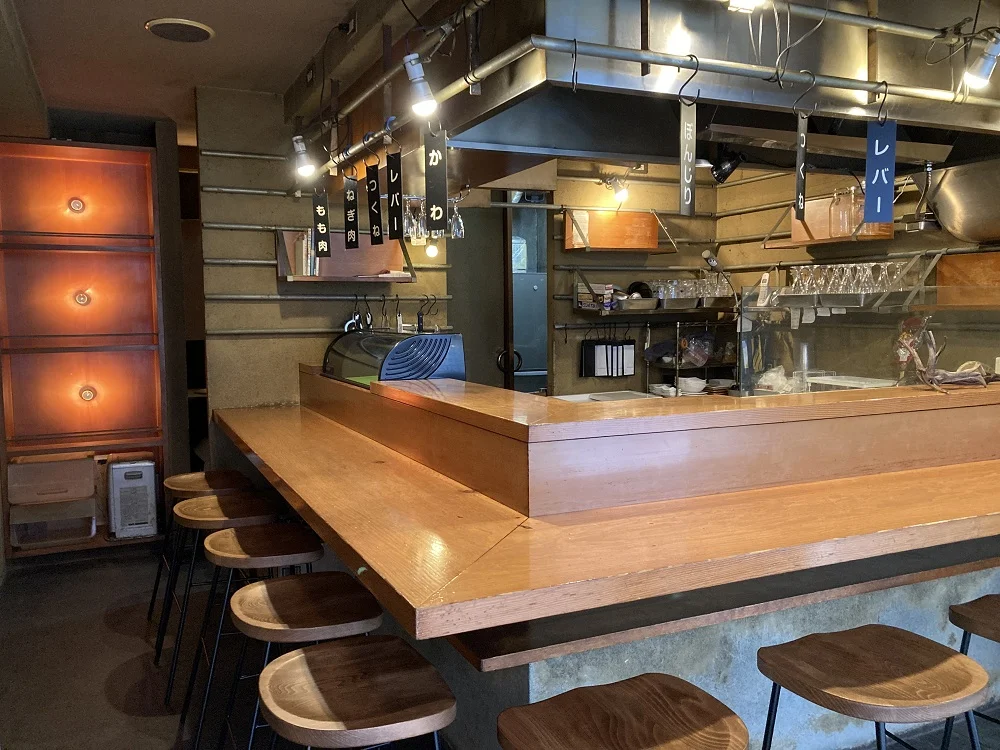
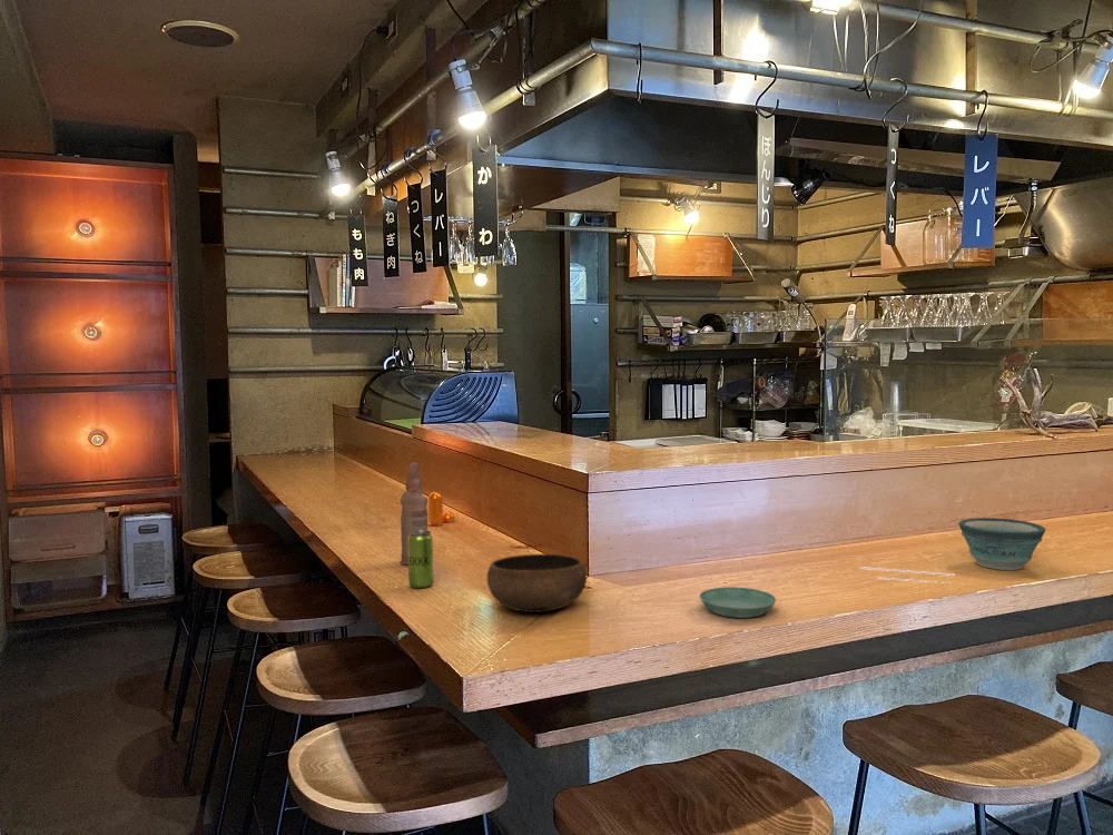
+ bottle (413, 512)
+ bowl (1001, 544)
+ bowl (536, 582)
+ beverage can (420, 558)
+ pepper shaker (442, 505)
+ saucer (737, 603)
+ chopsticks (917, 580)
